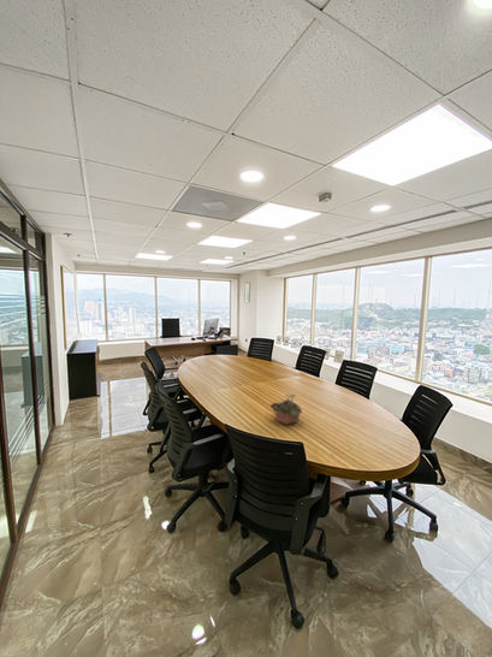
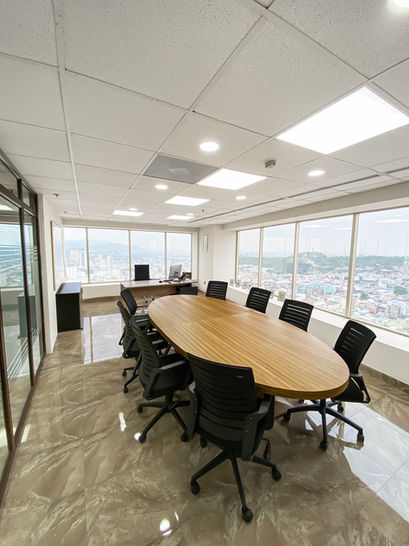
- succulent planter (288, 408)
